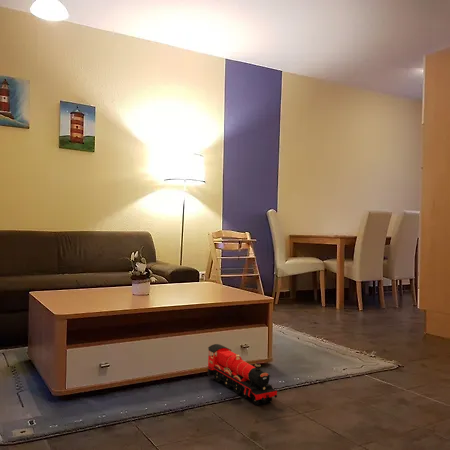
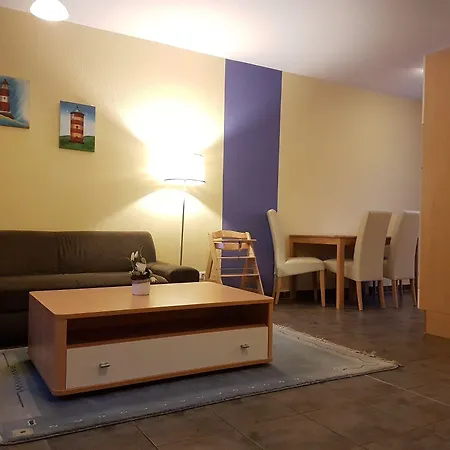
- toy train (239, 372)
